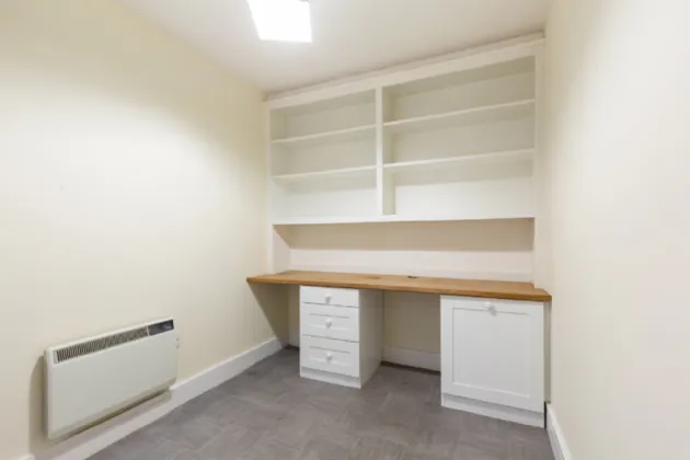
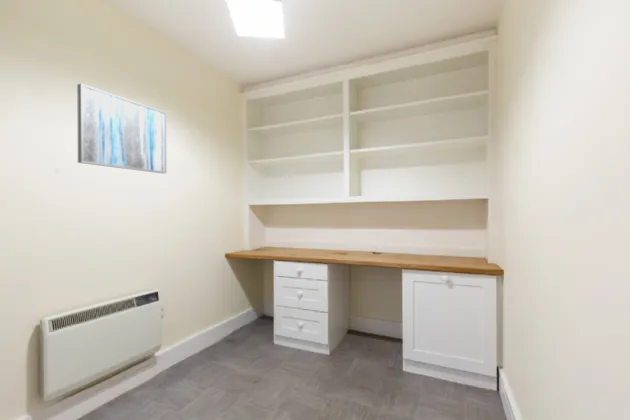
+ wall art (127, 134)
